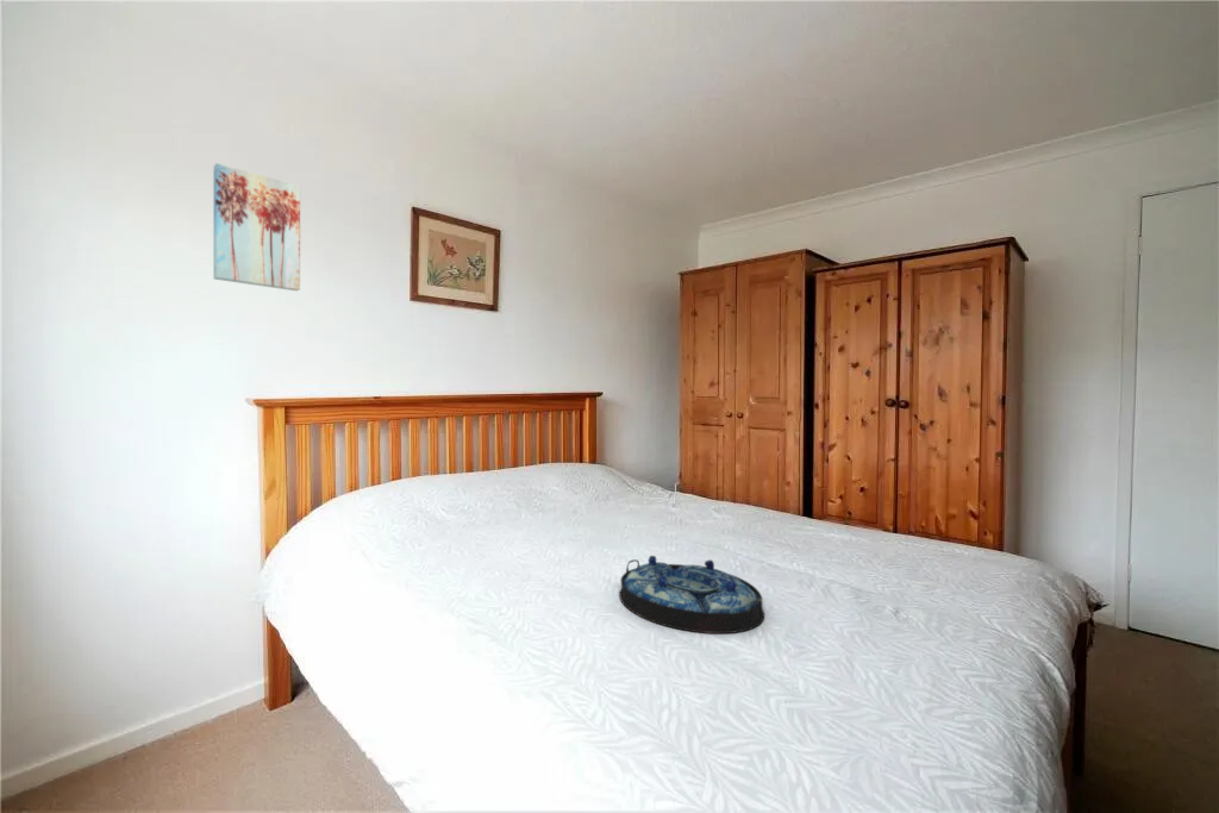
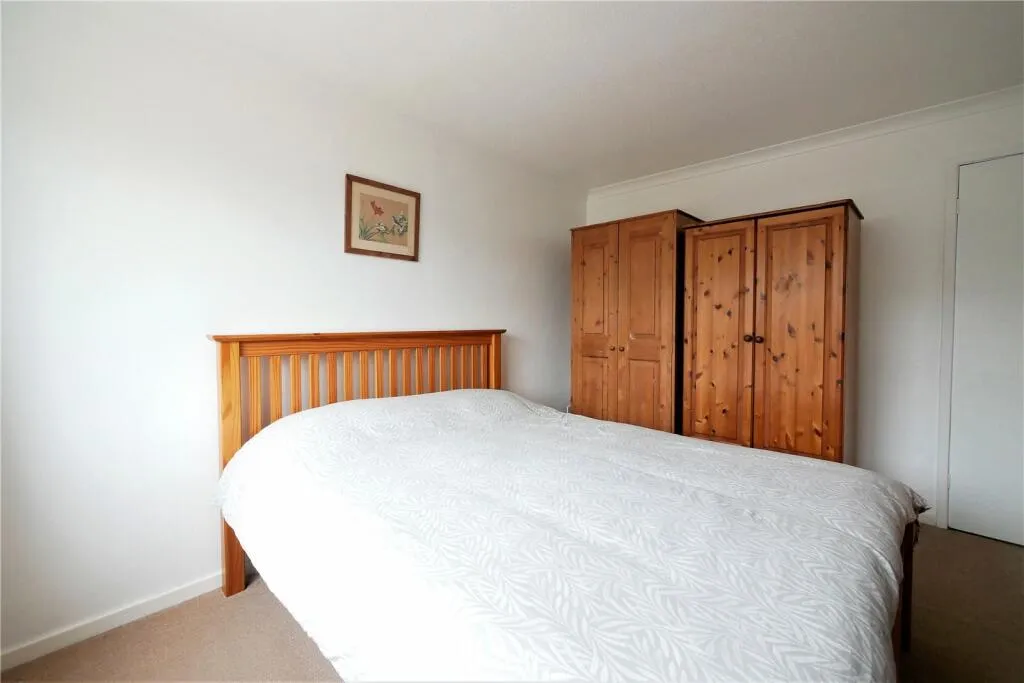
- serving tray (688, 584)
- wall art (258, 230)
